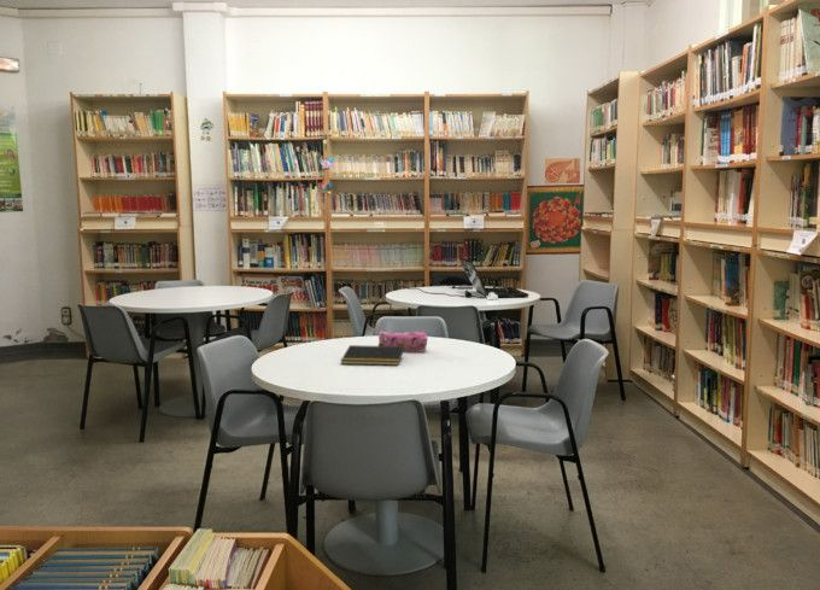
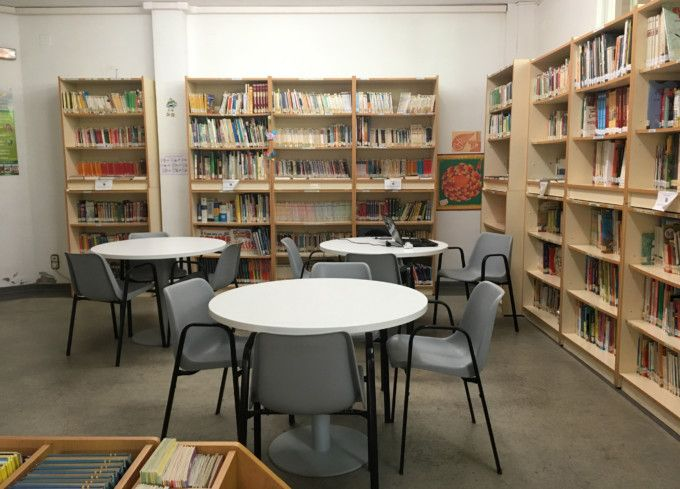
- notepad (373, 355)
- pencil case (403, 340)
